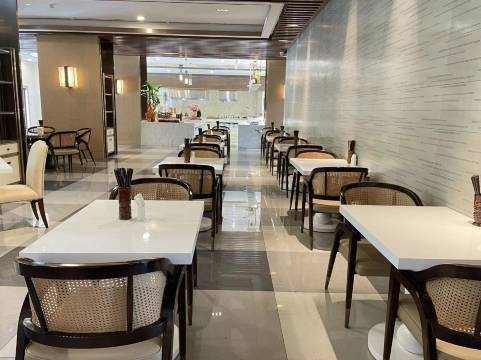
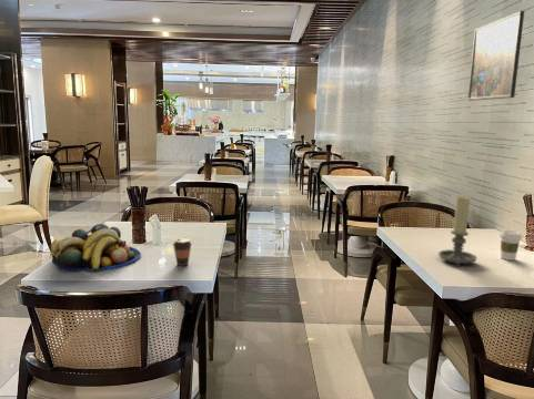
+ coffee cup (182, 252)
+ fruit bowl (97, 243)
+ coffee cup (510, 245)
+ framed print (493, 60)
+ candle holder (460, 229)
